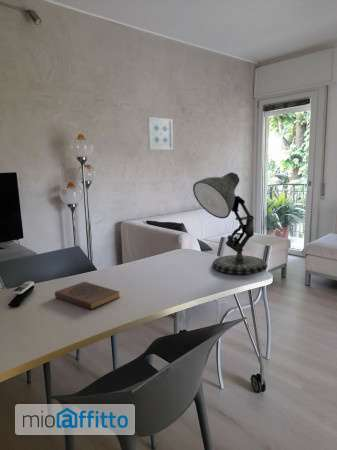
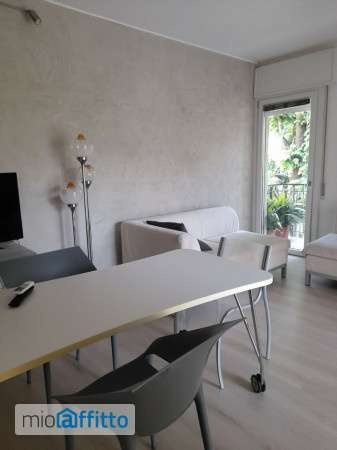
- desk lamp (236, 219)
- wall art (160, 134)
- book (87, 294)
